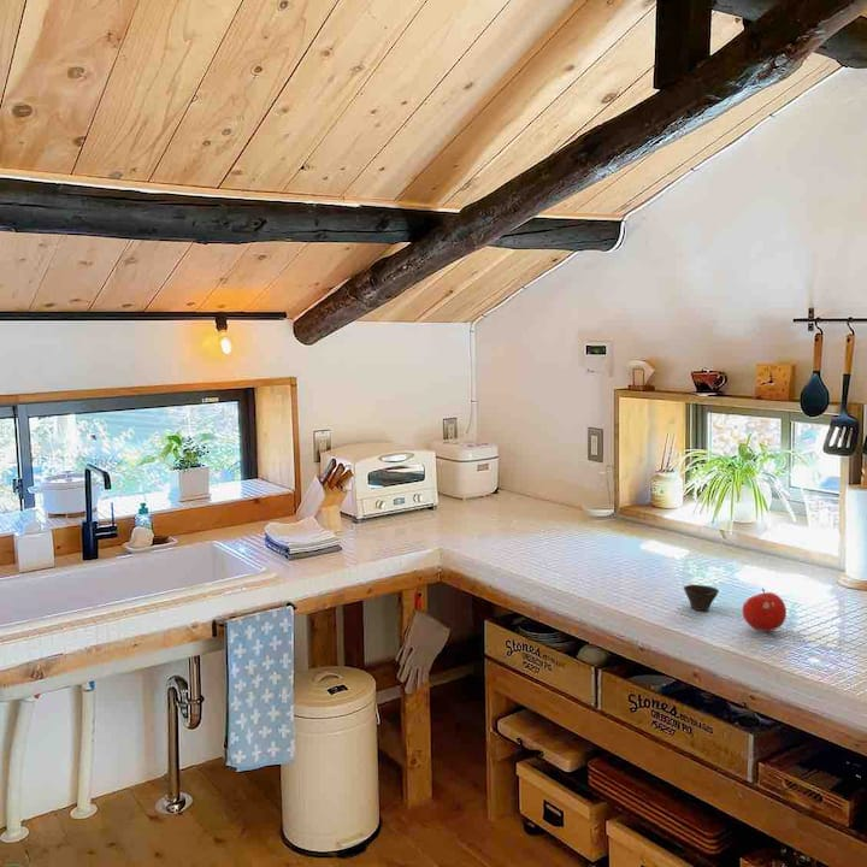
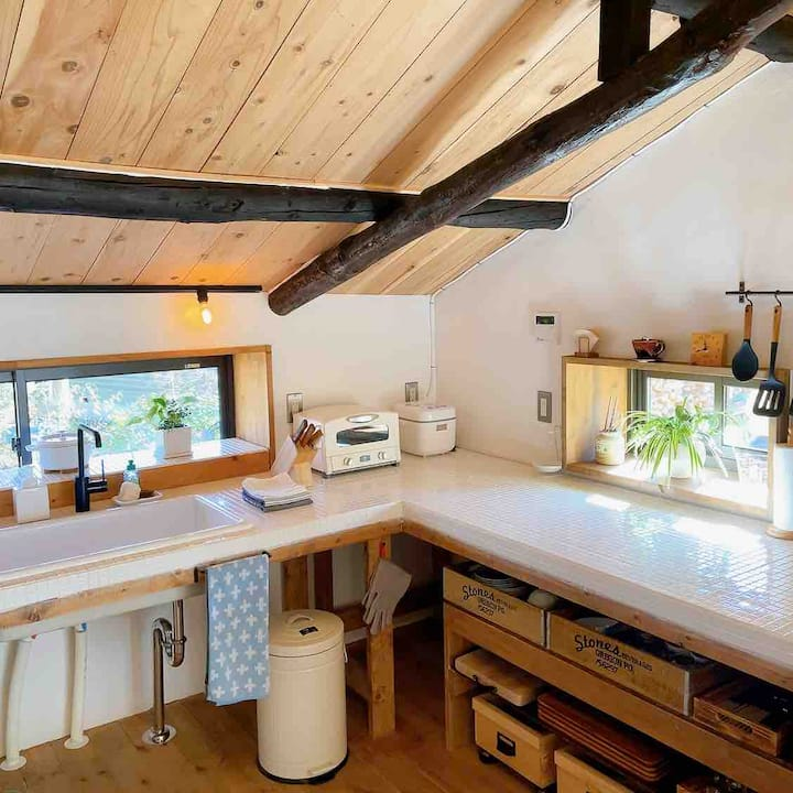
- fruit (763, 608)
- cup (700, 597)
